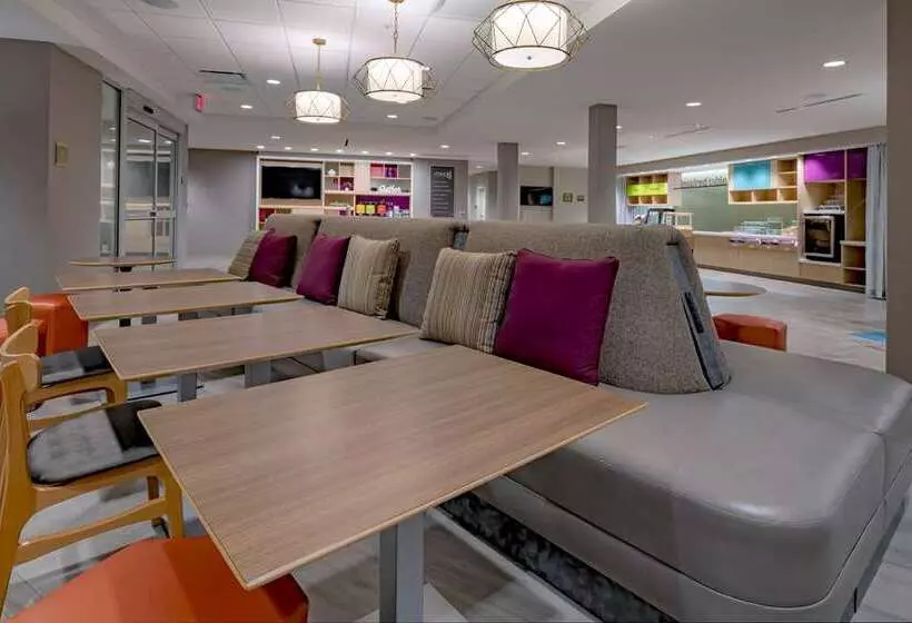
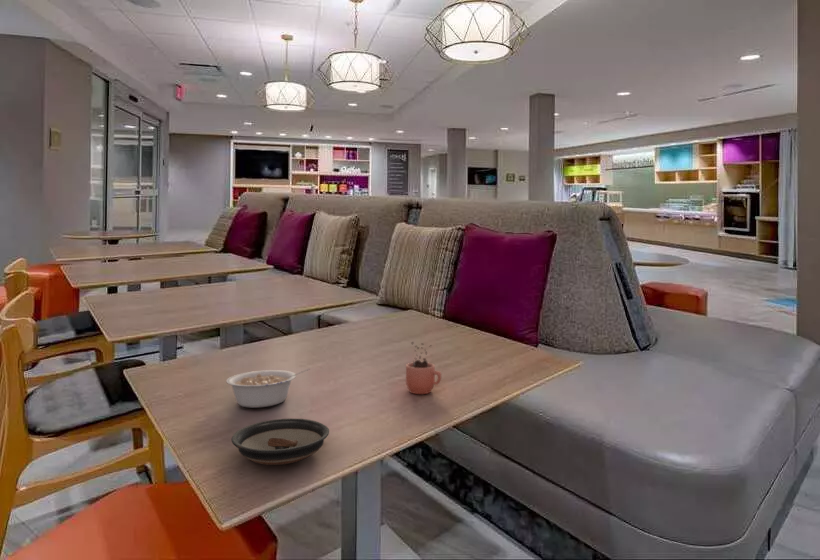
+ saucer (281, 444)
+ cocoa (423, 366)
+ legume (264, 386)
